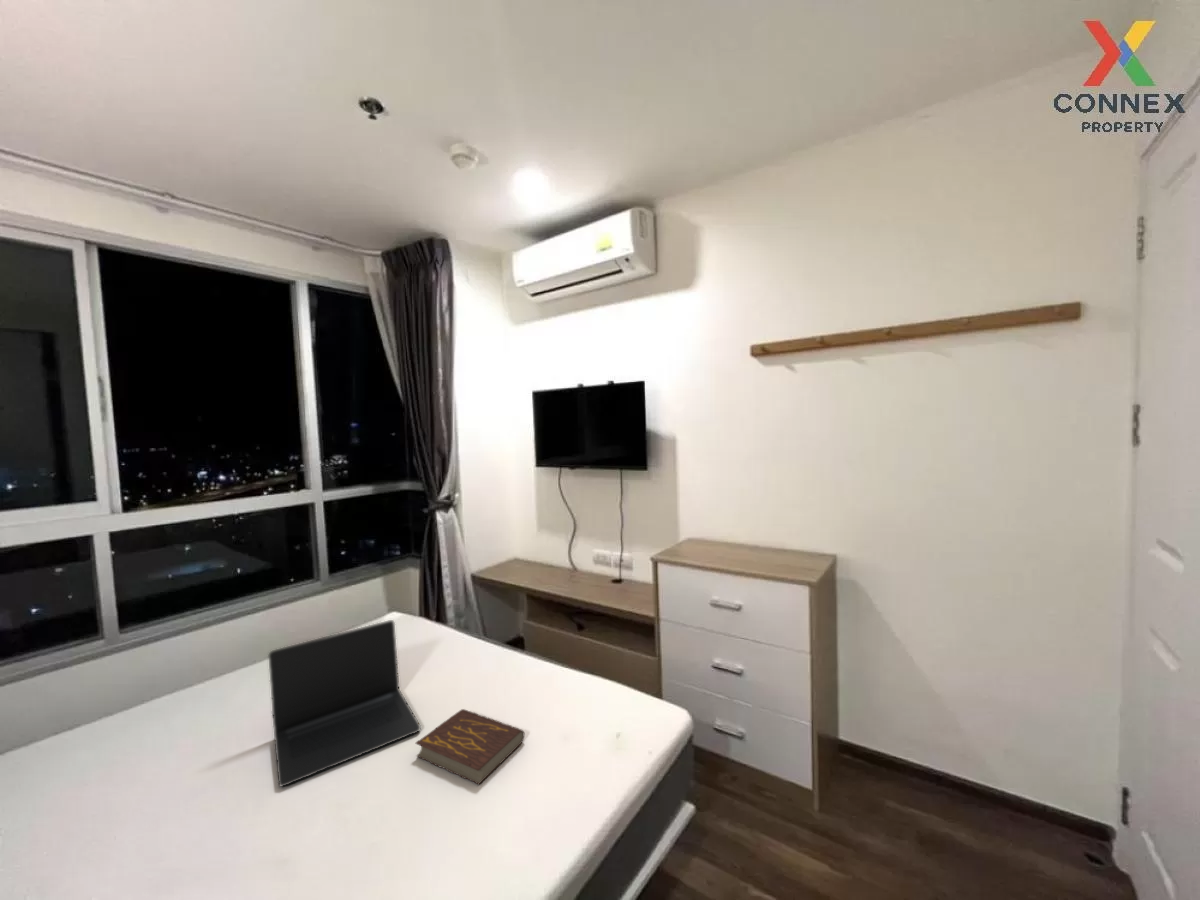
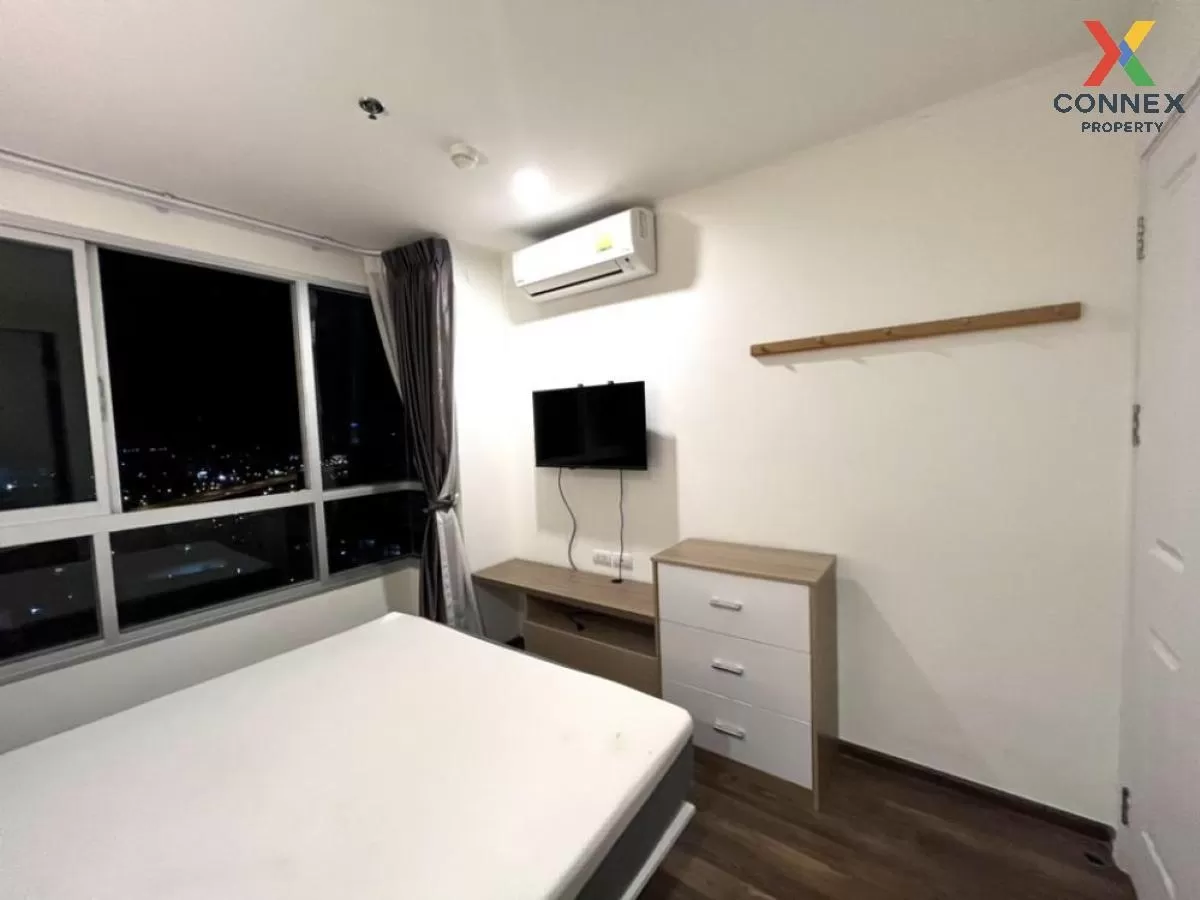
- laptop (344, 691)
- book (471, 741)
